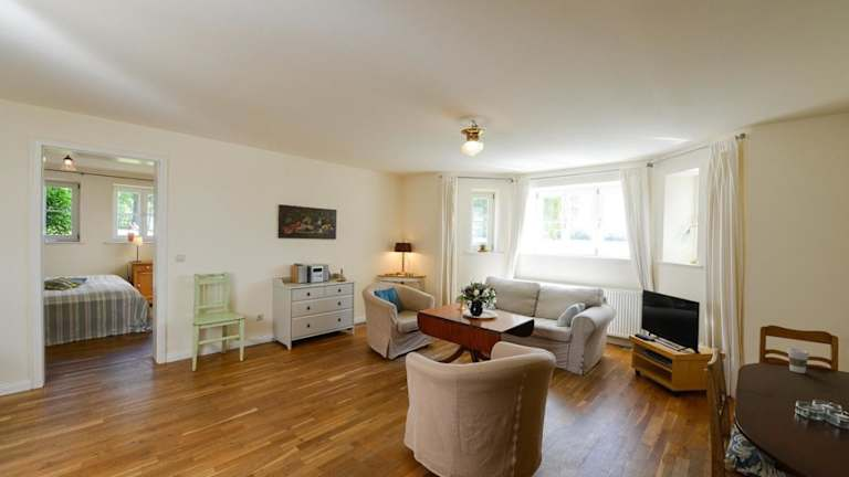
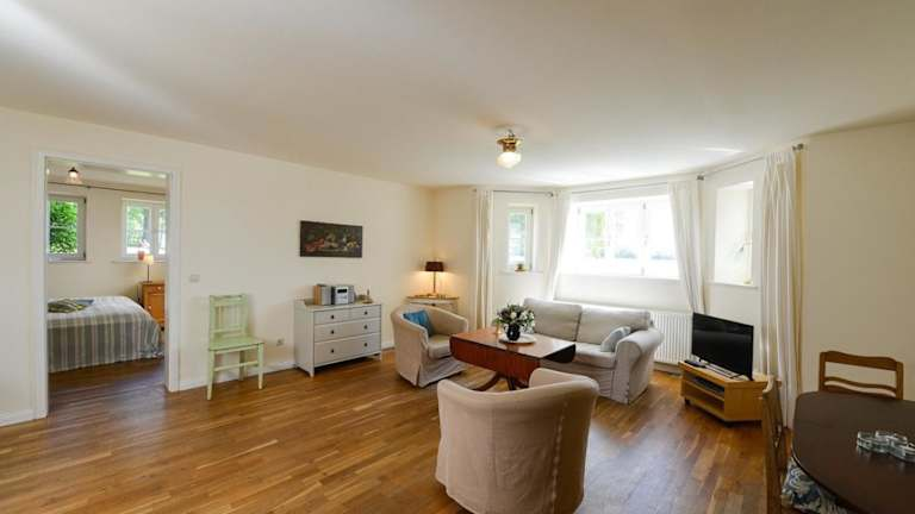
- coffee cup (797, 360)
